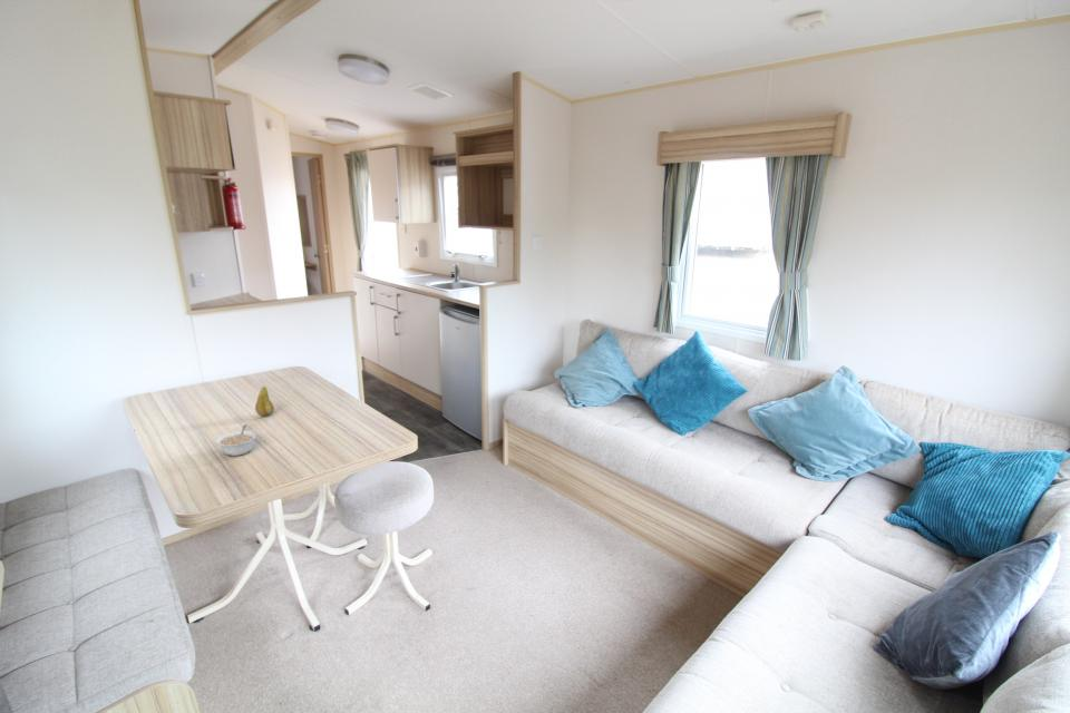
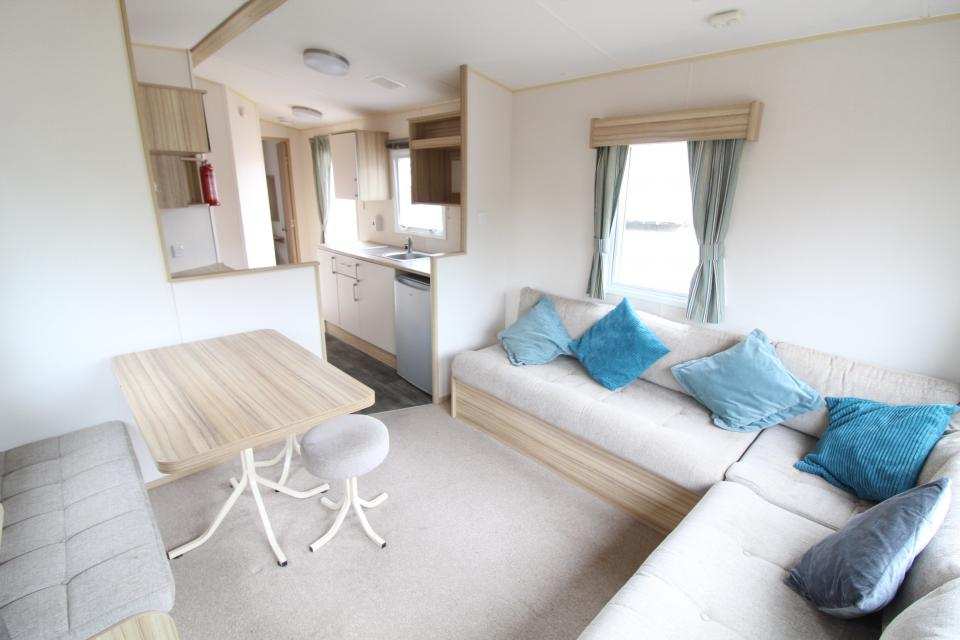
- fruit (263, 401)
- legume (236, 442)
